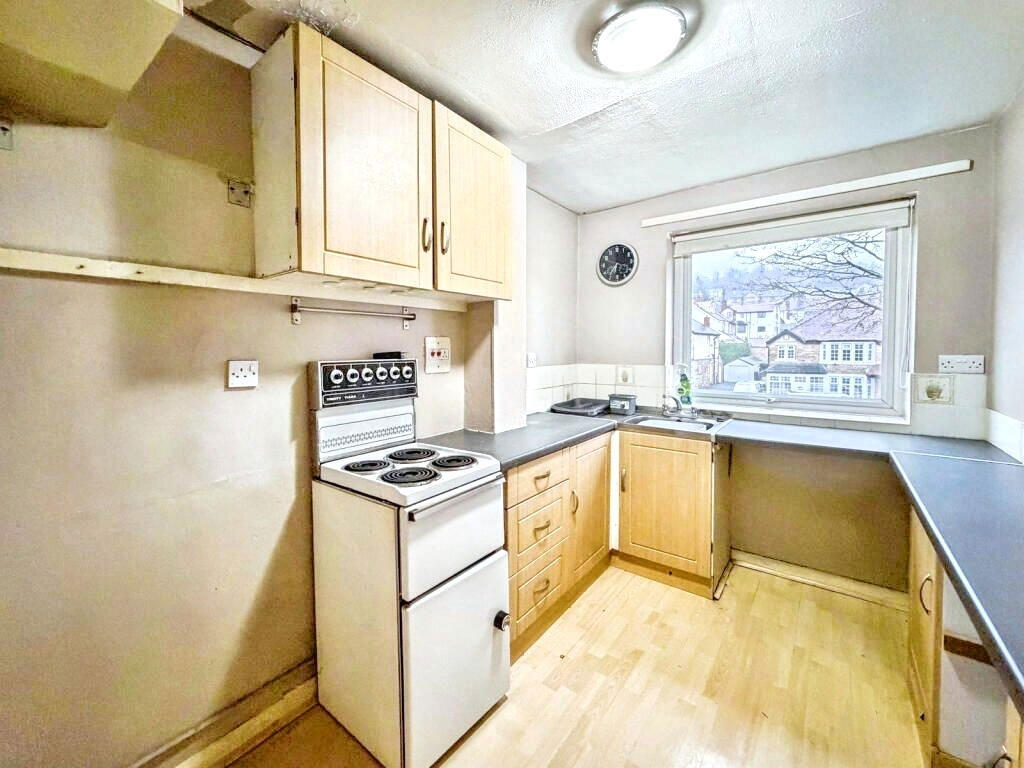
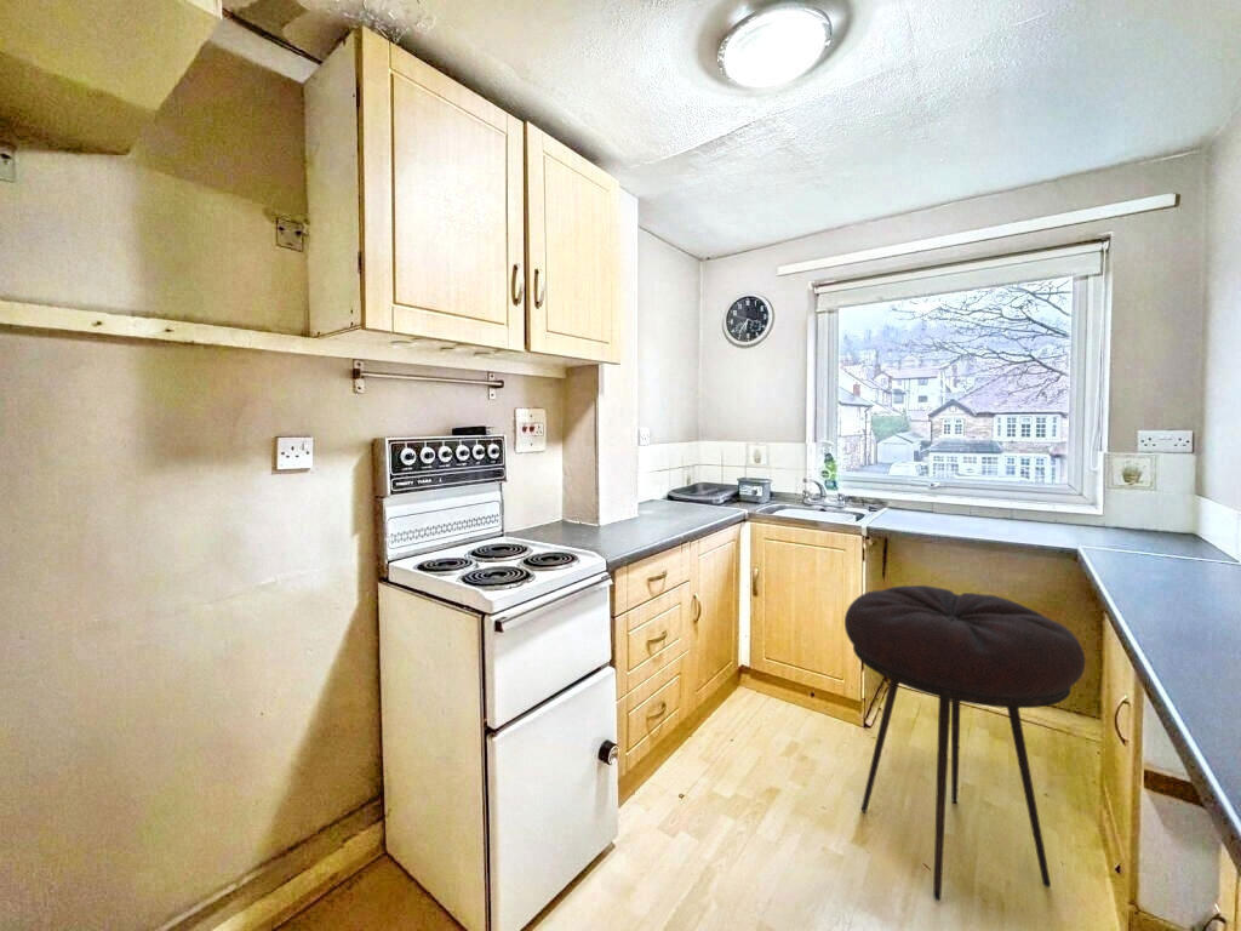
+ stool (949, 724)
